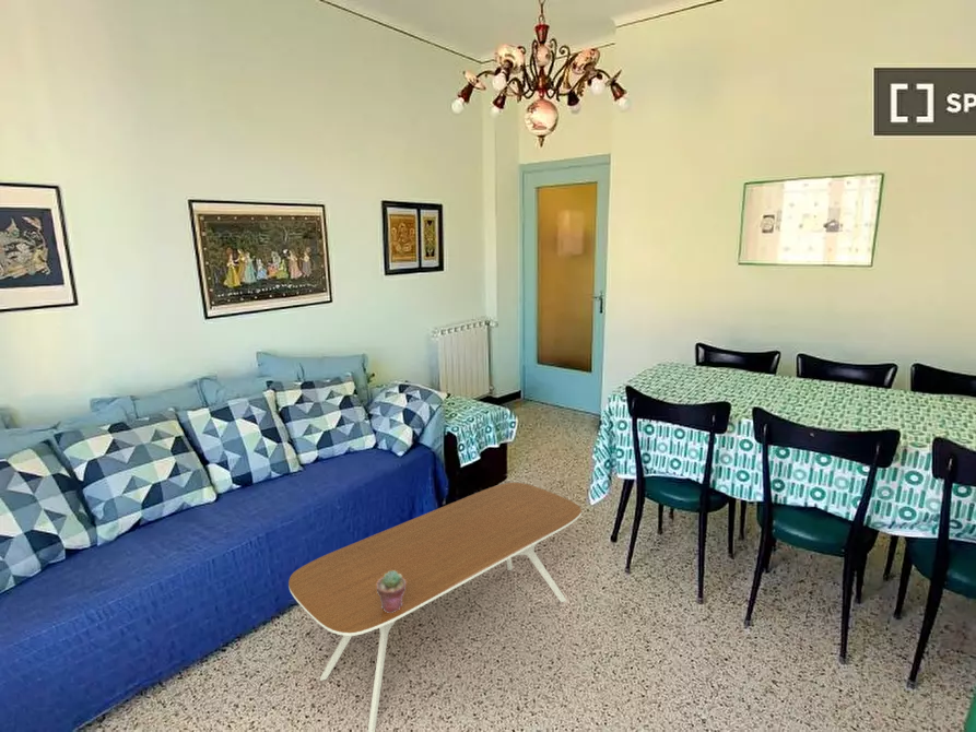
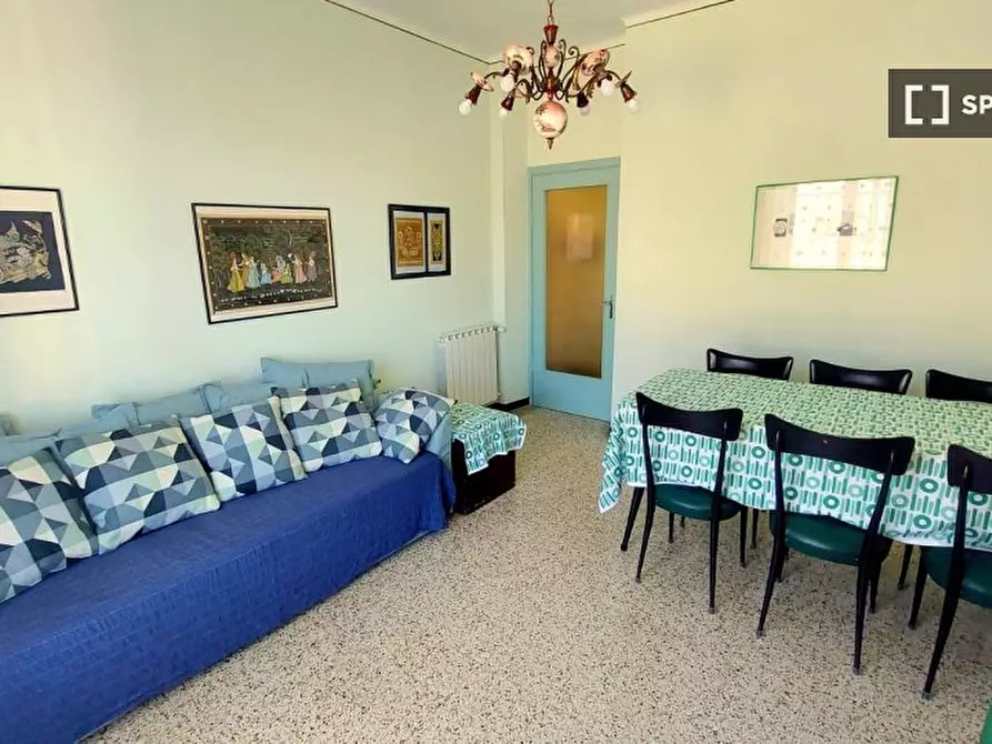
- coffee table (452, 588)
- potted succulent (391, 589)
